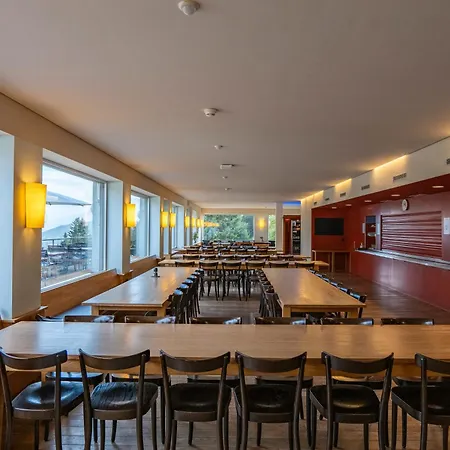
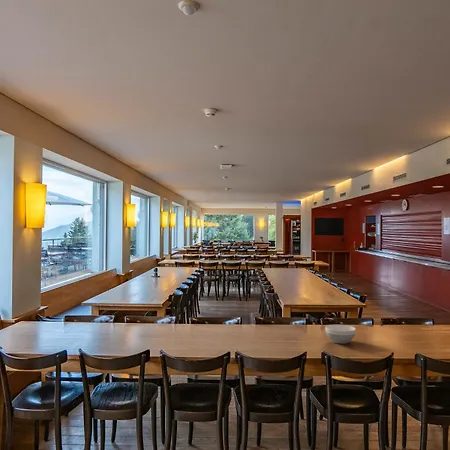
+ bowl (340, 334)
